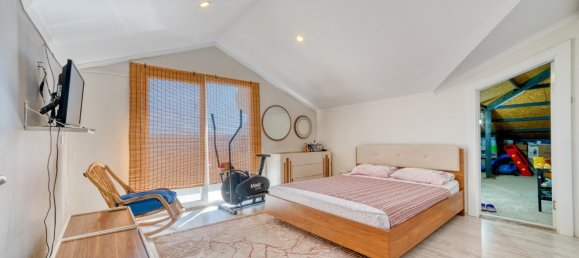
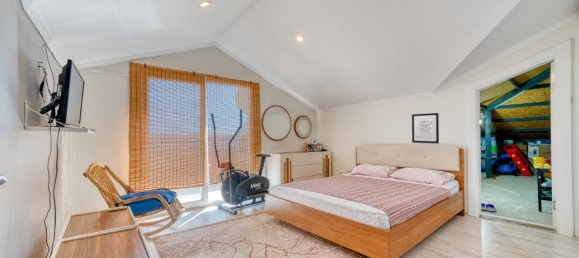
+ wall art (424, 128)
